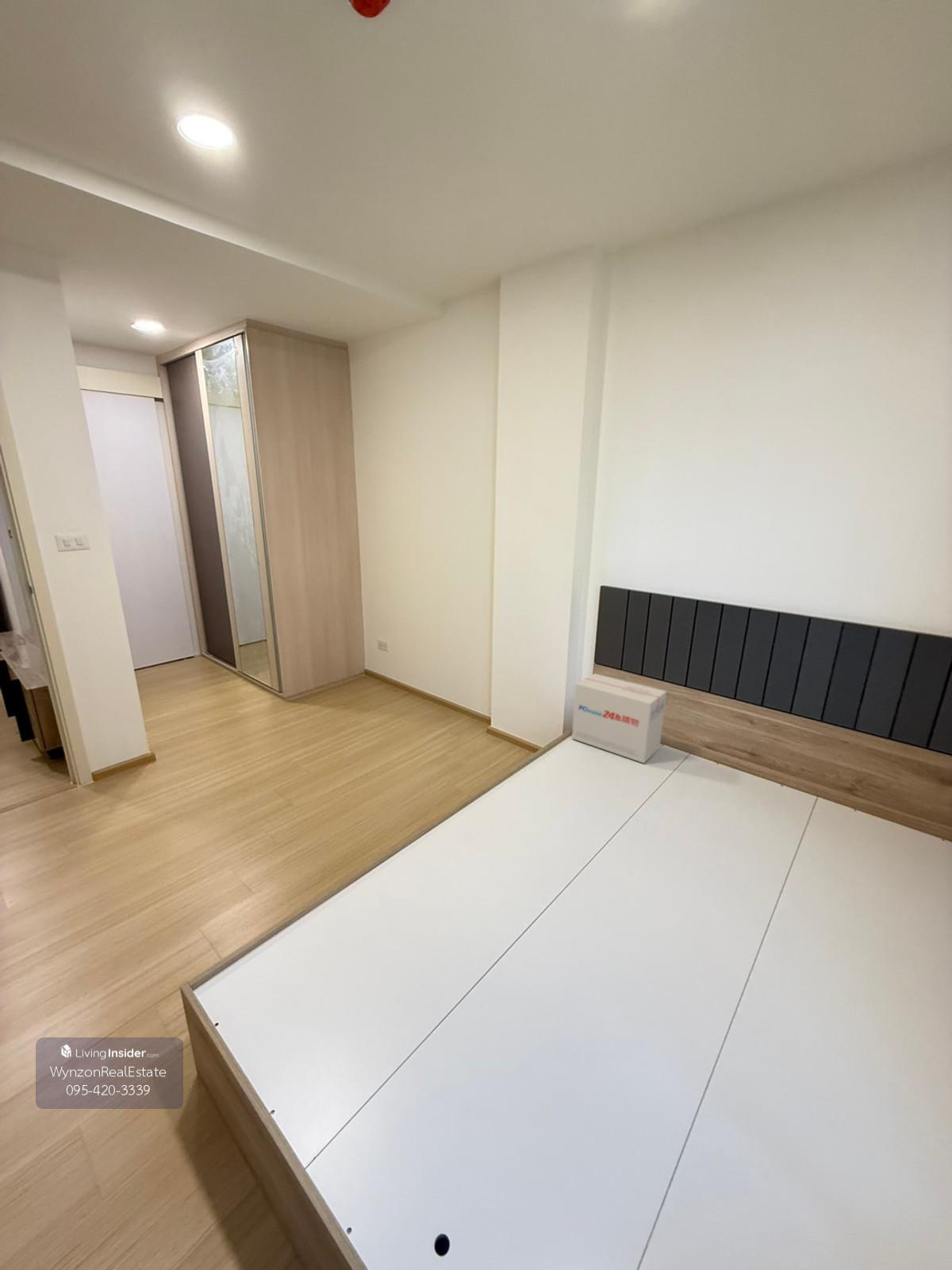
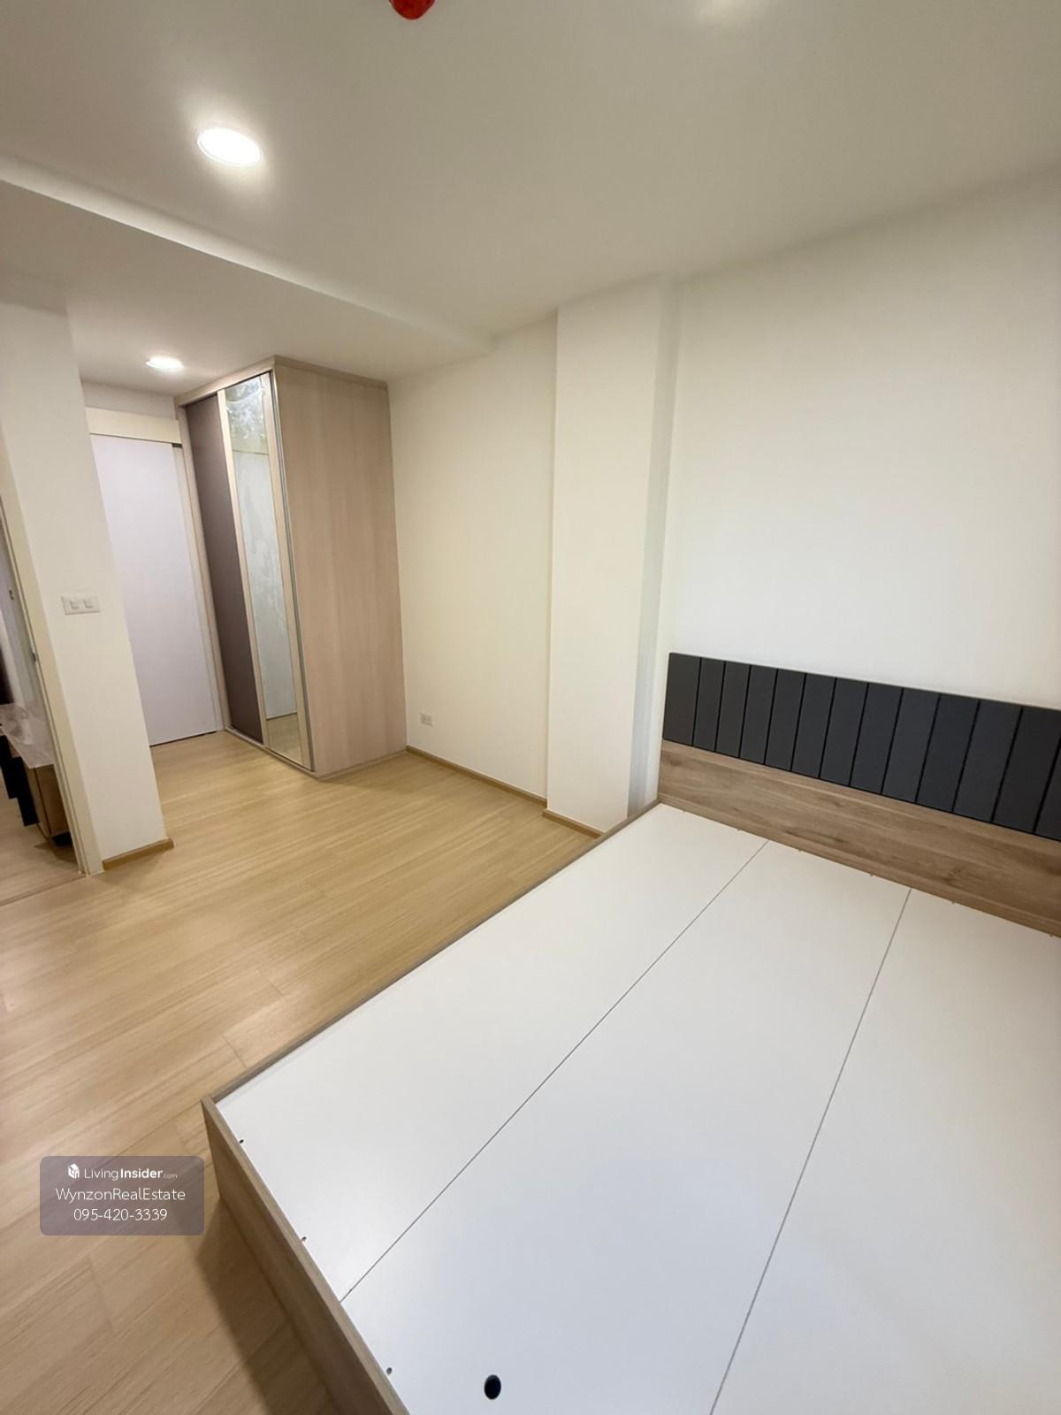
- cardboard box (617, 715)
